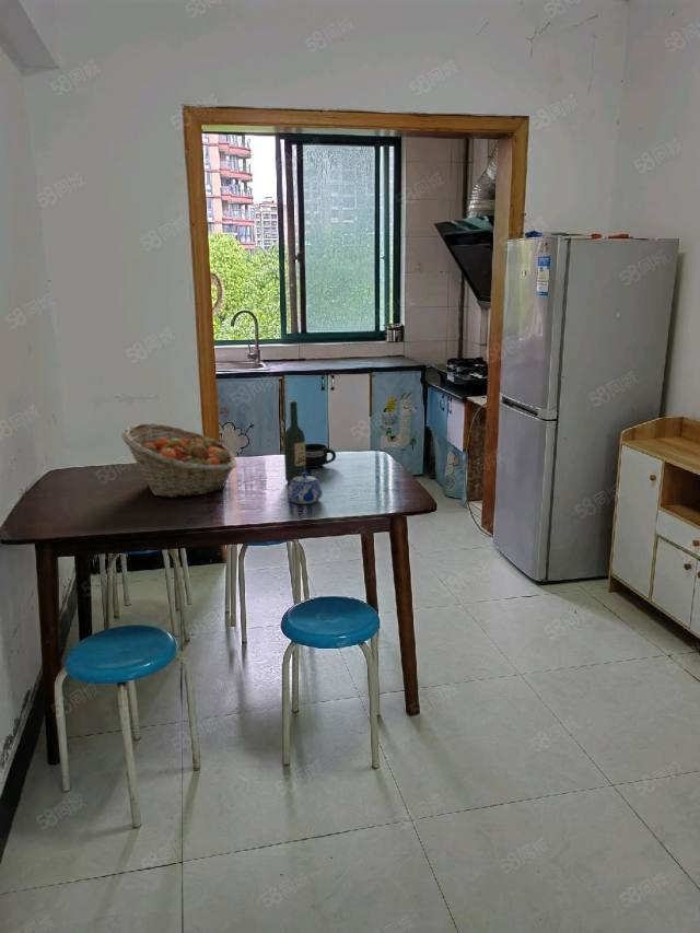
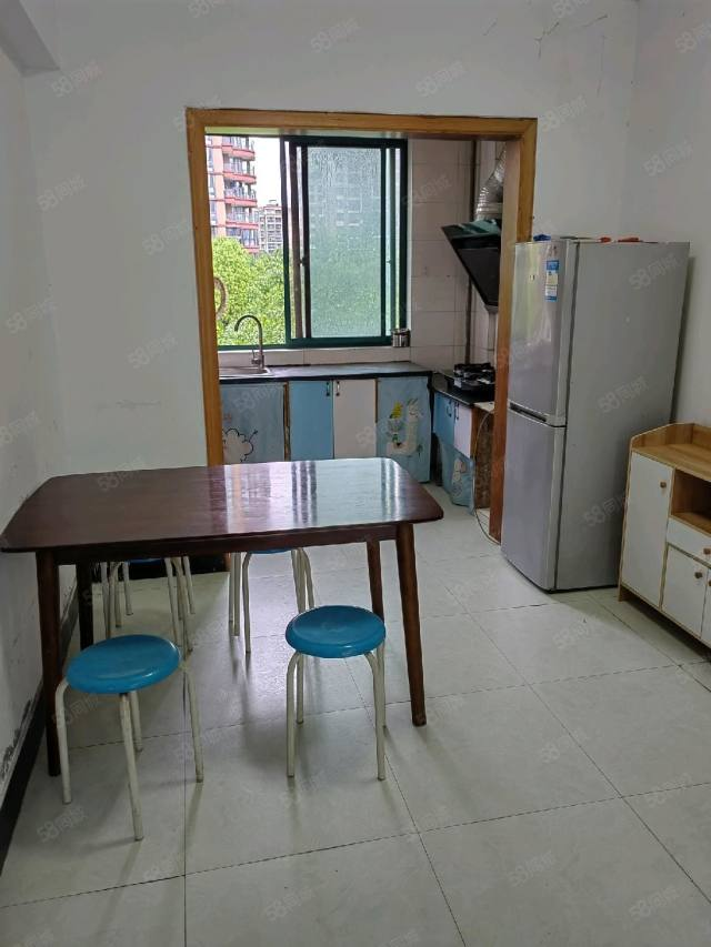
- mug (317, 456)
- fruit basket (180, 456)
- wine bottle (294, 442)
- teapot (305, 487)
